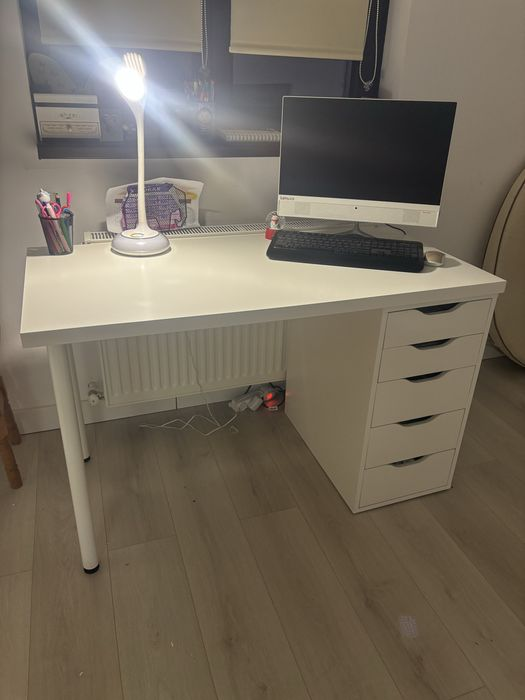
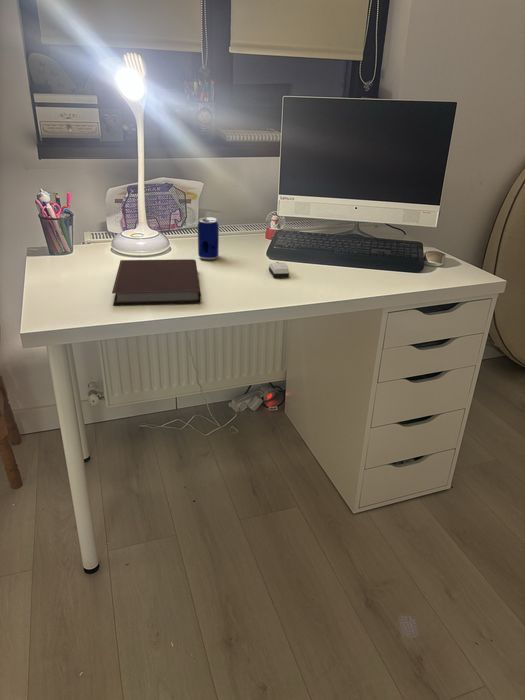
+ computer mouse (278, 268)
+ beer can (208, 238)
+ notebook (158, 280)
